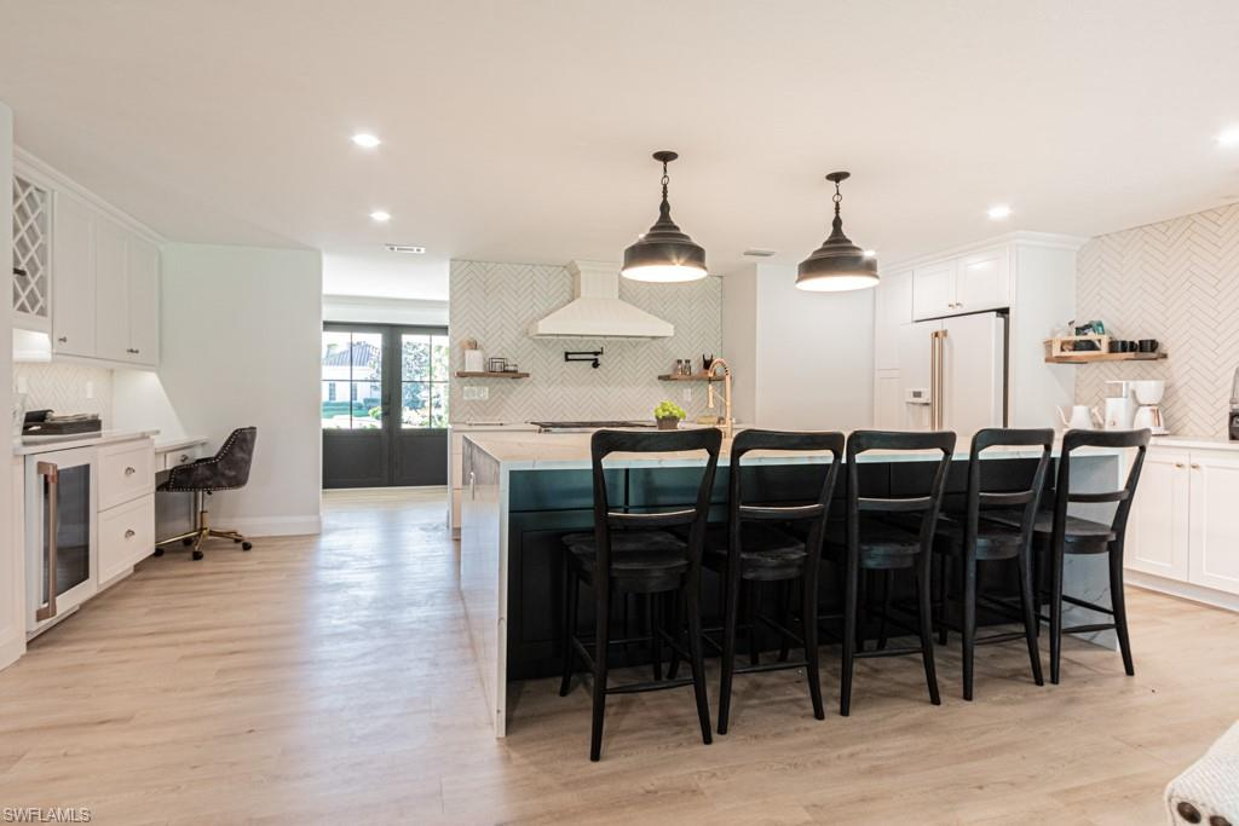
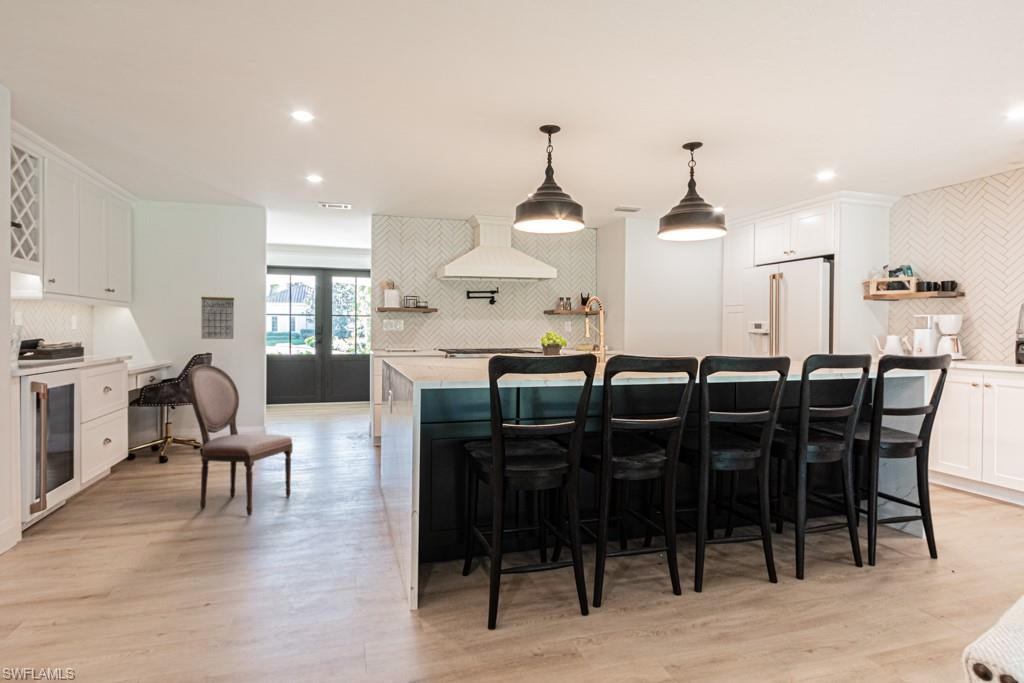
+ calendar (217, 313)
+ dining chair (242, 435)
